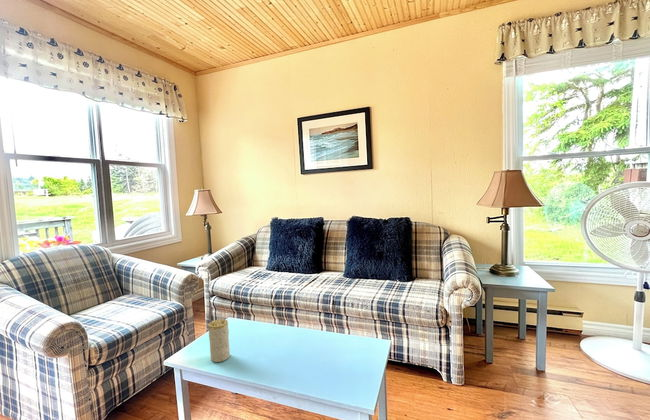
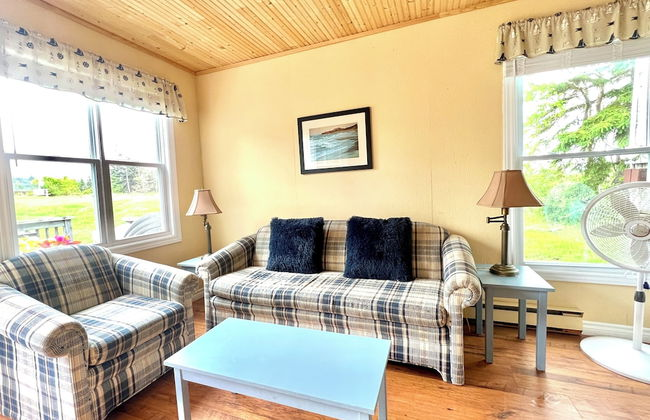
- candle (219, 340)
